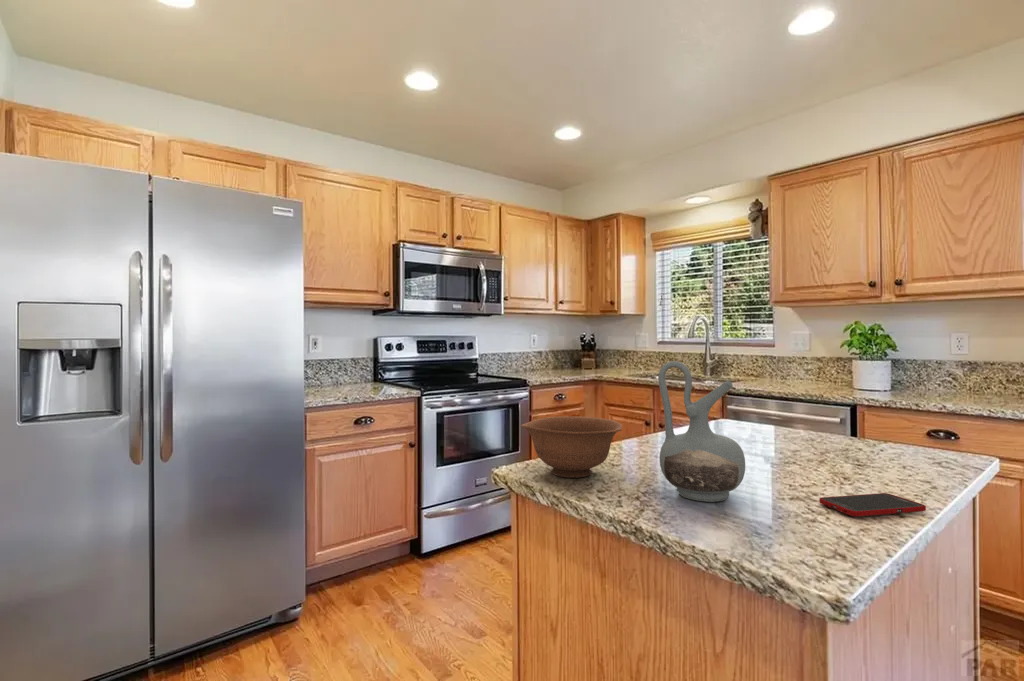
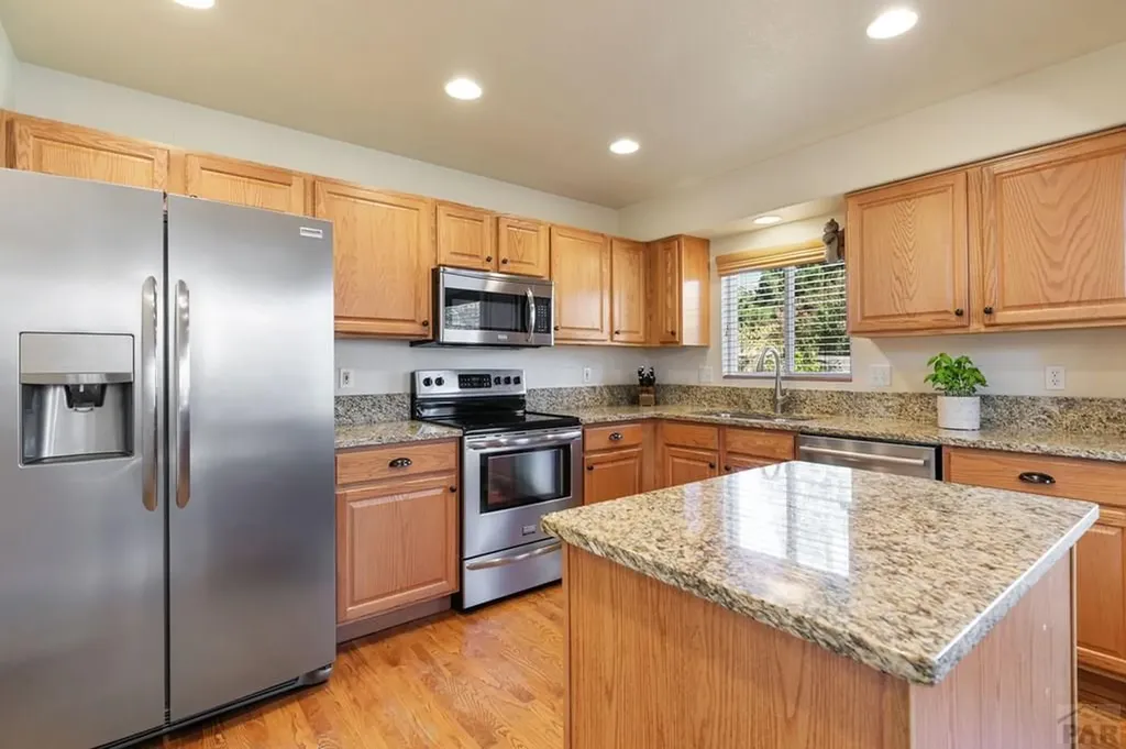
- bowl (571, 447)
- cell phone (871, 504)
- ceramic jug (700, 428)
